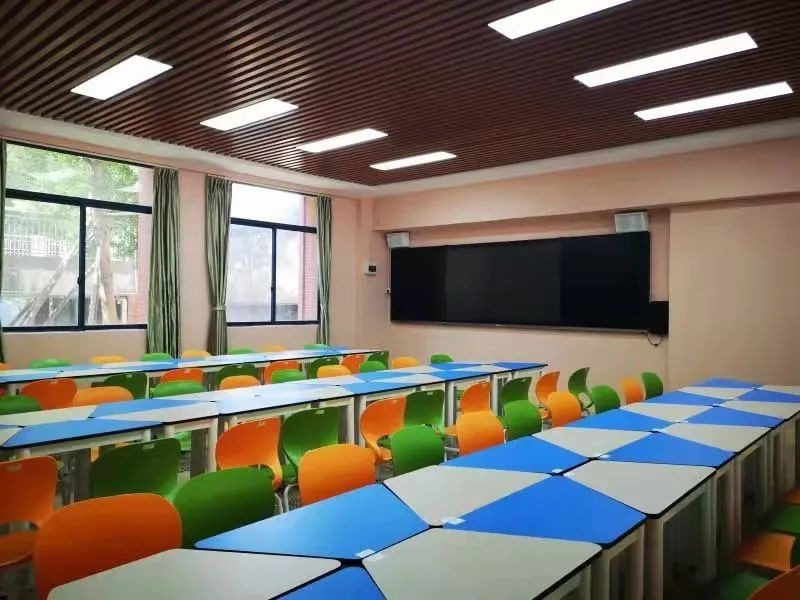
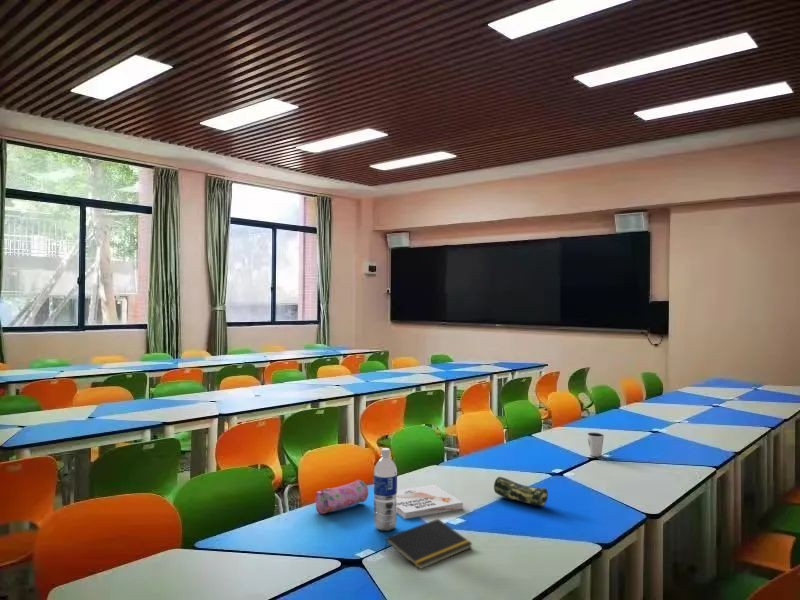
+ water bottle (385, 488)
+ pencil case (521, 491)
+ dixie cup (595, 444)
+ book (420, 500)
+ pencil case (341, 496)
+ notepad (429, 542)
